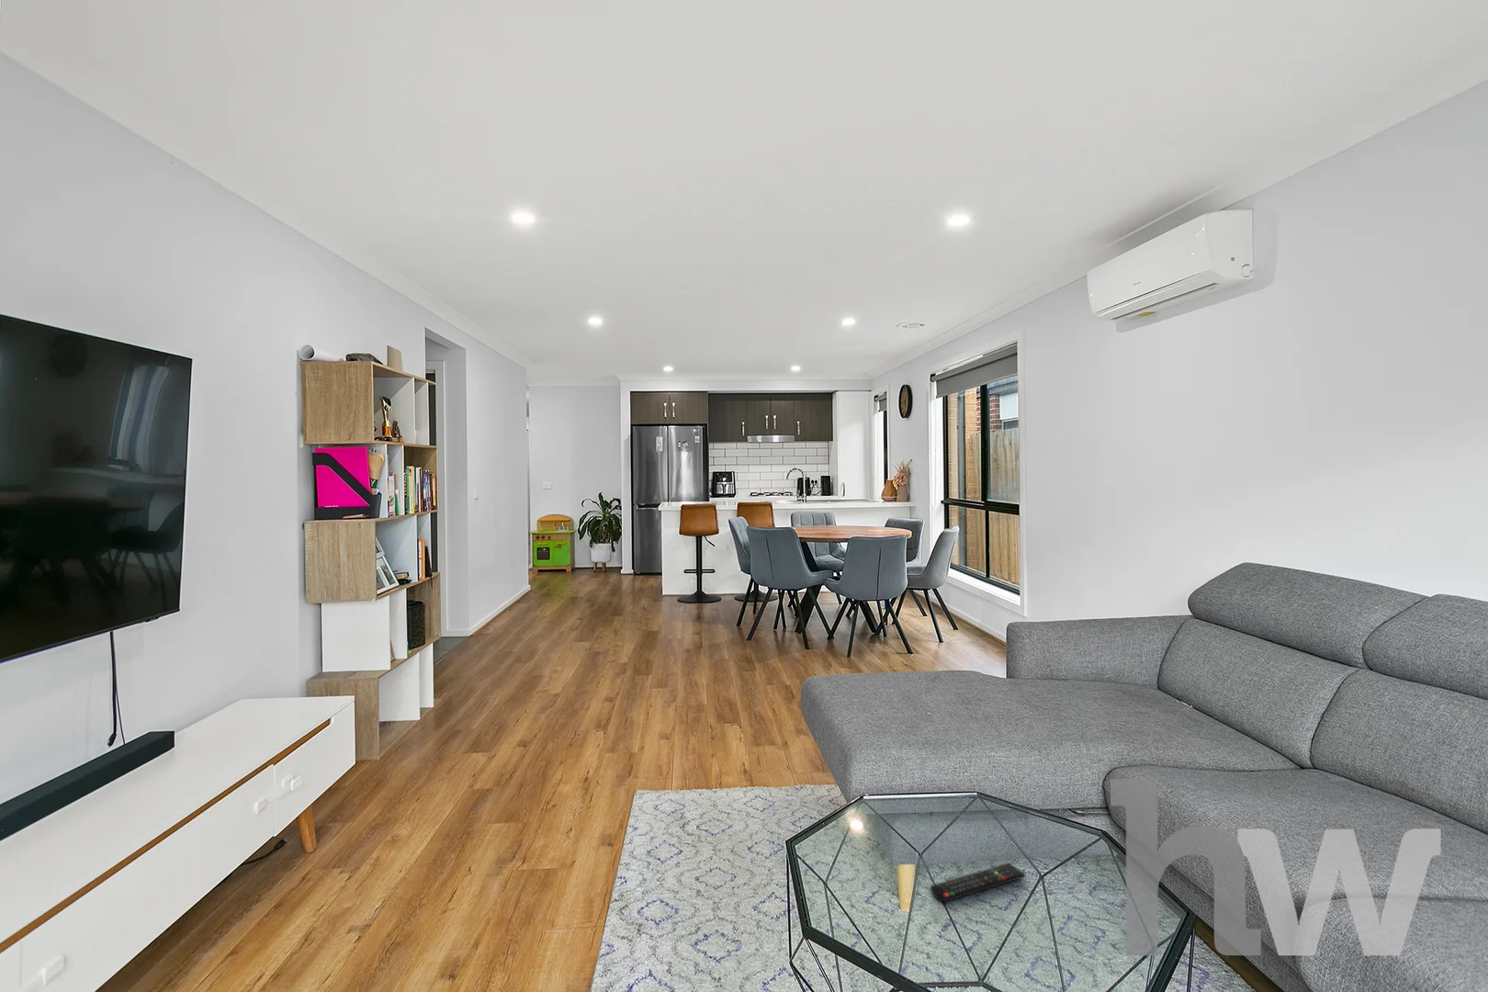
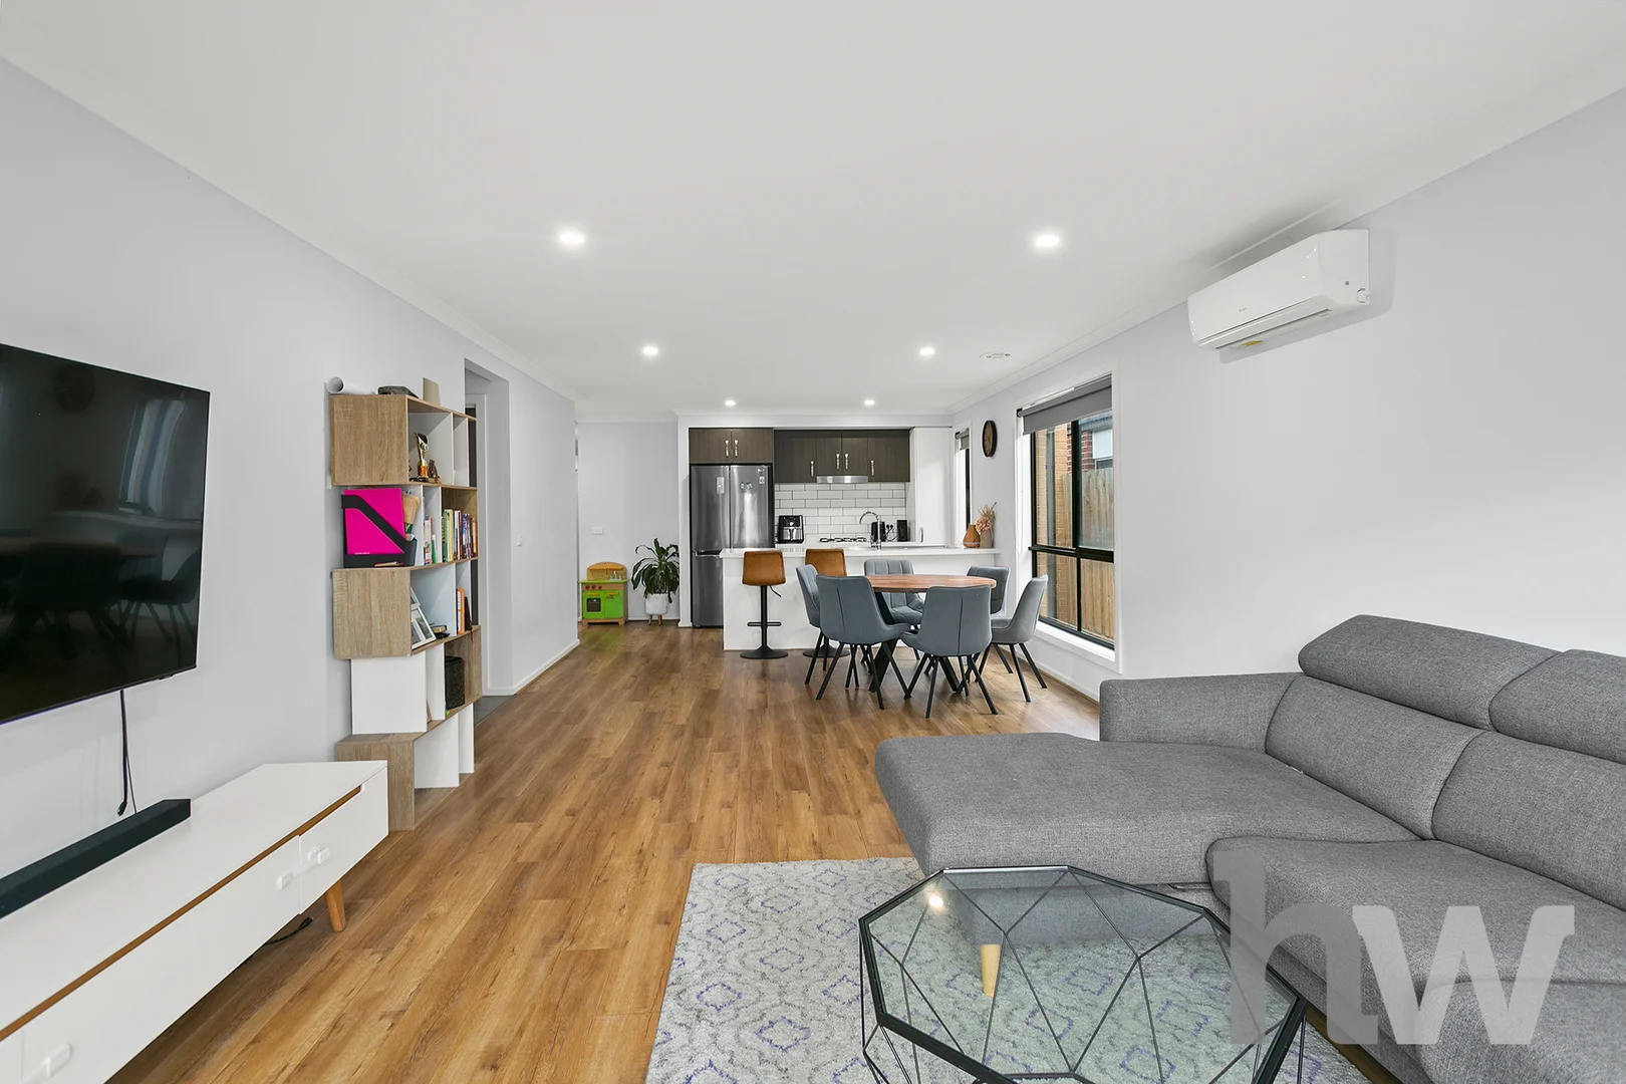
- remote control (978, 882)
